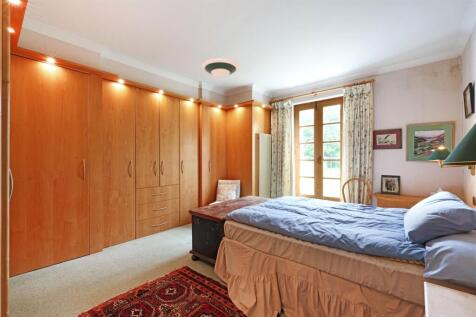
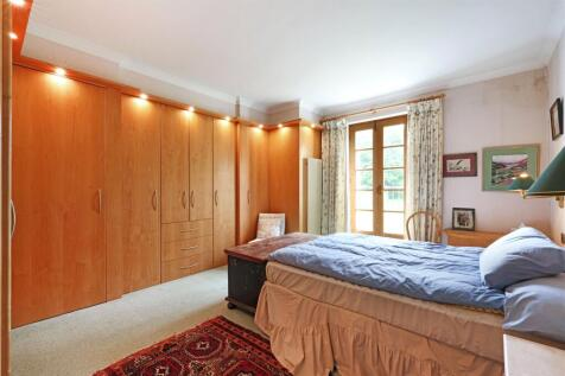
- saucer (220, 71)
